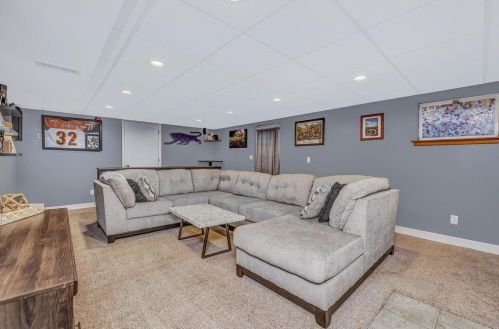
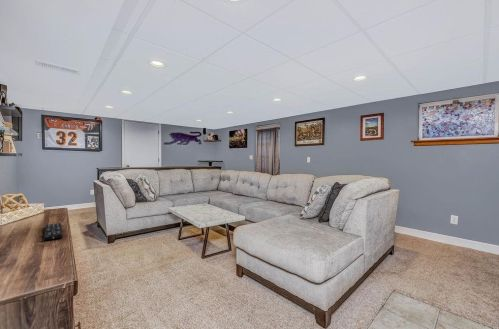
+ remote control (53, 230)
